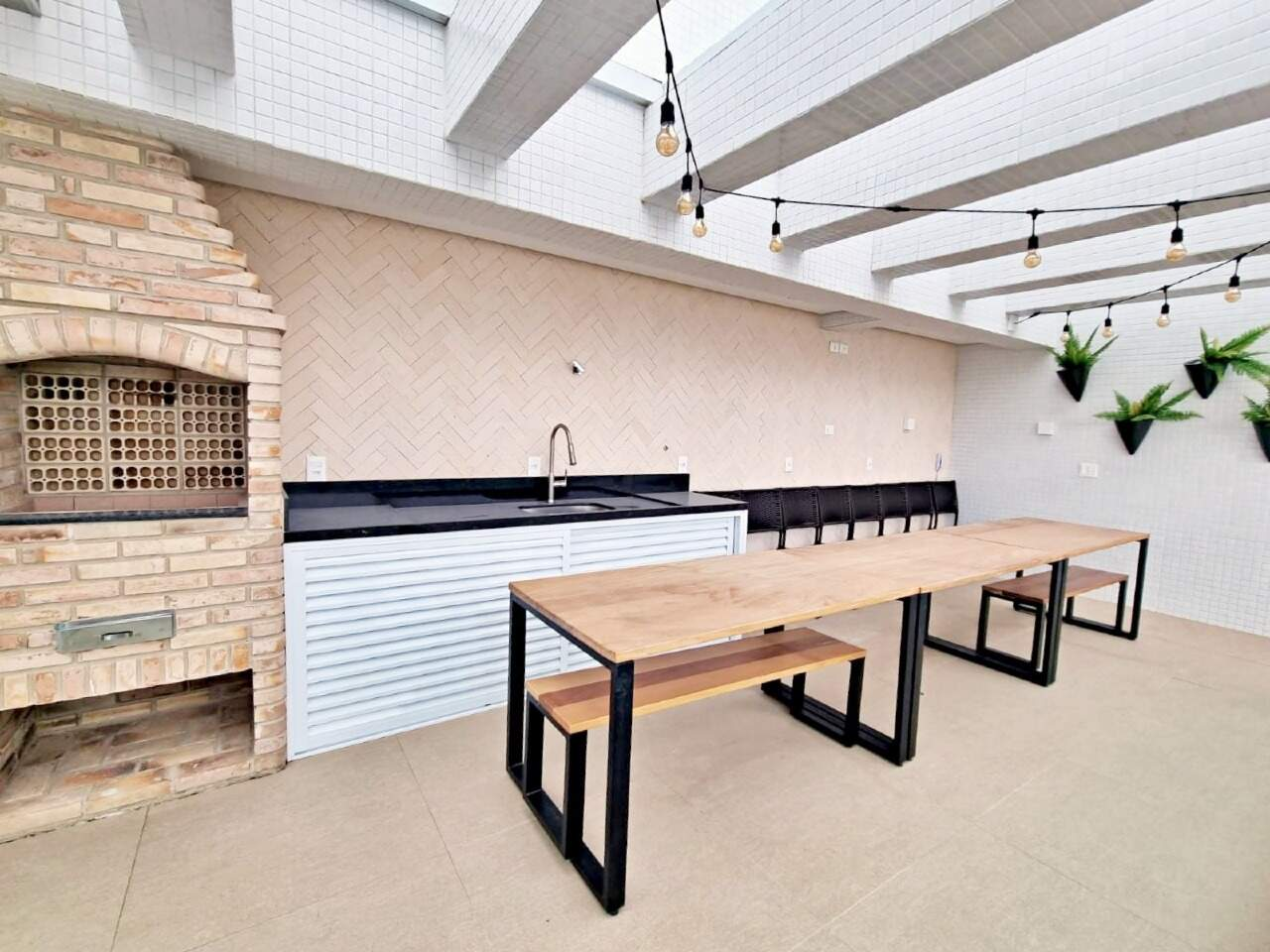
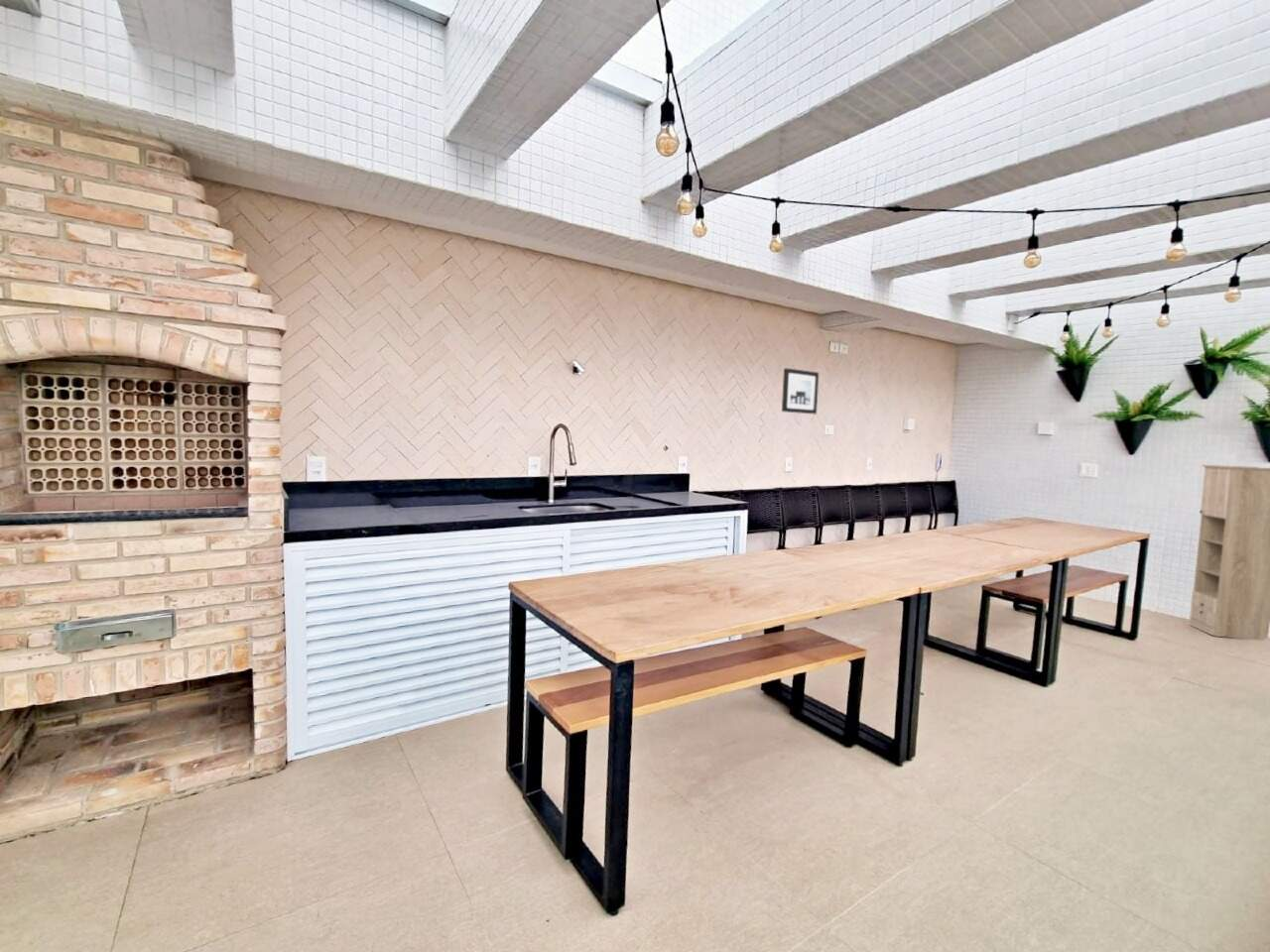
+ storage cabinet (1234, 550)
+ wall art (800, 392)
